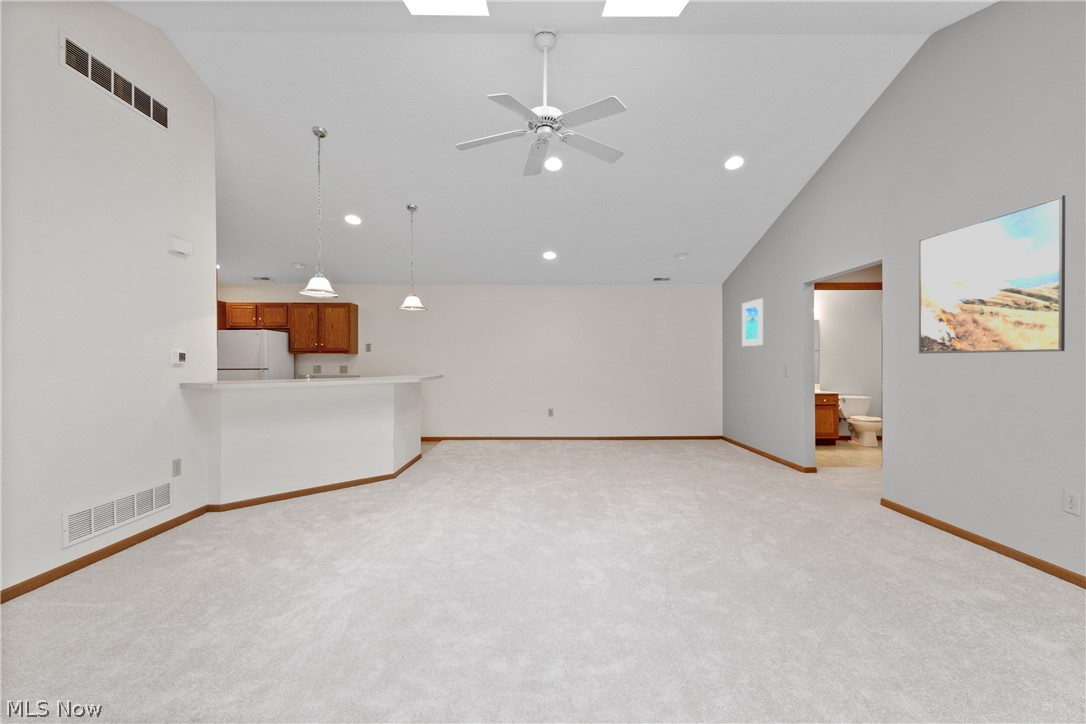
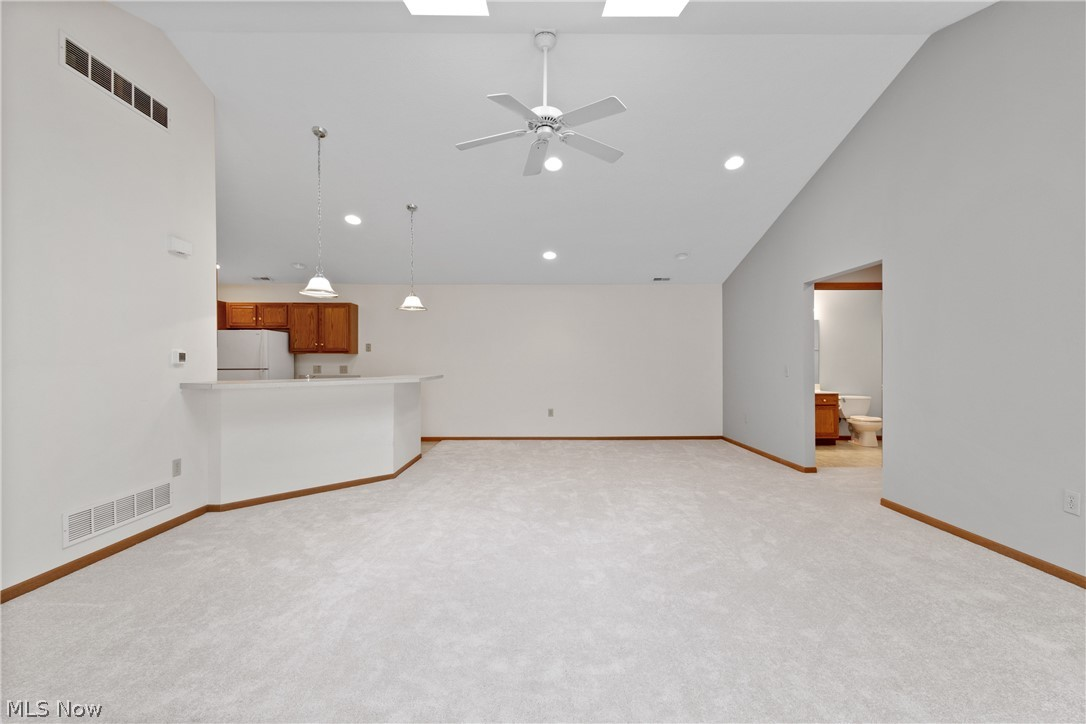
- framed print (980, 286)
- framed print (752, 323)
